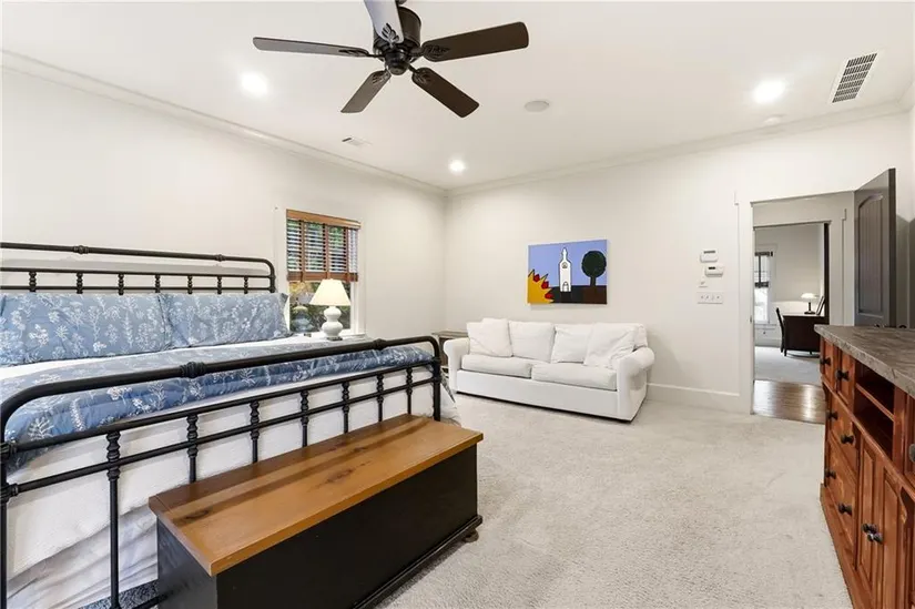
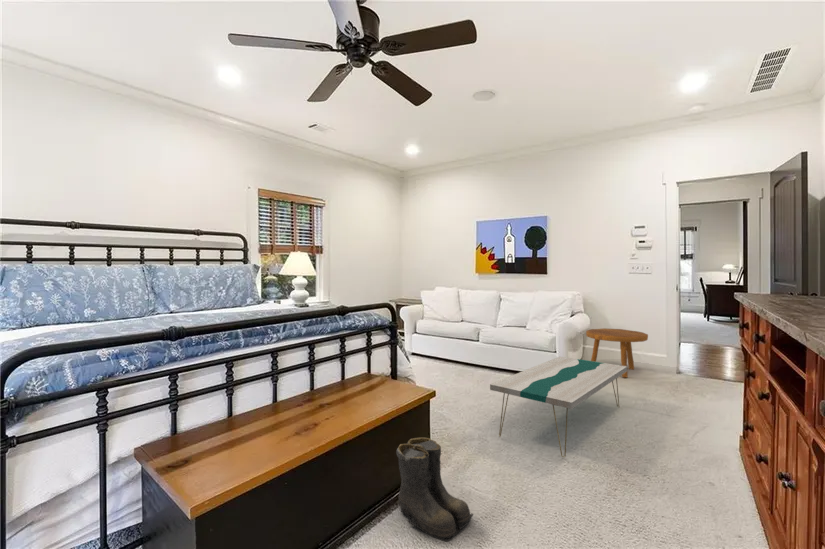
+ footstool (620, 349)
+ coffee table (564, 397)
+ boots (432, 483)
